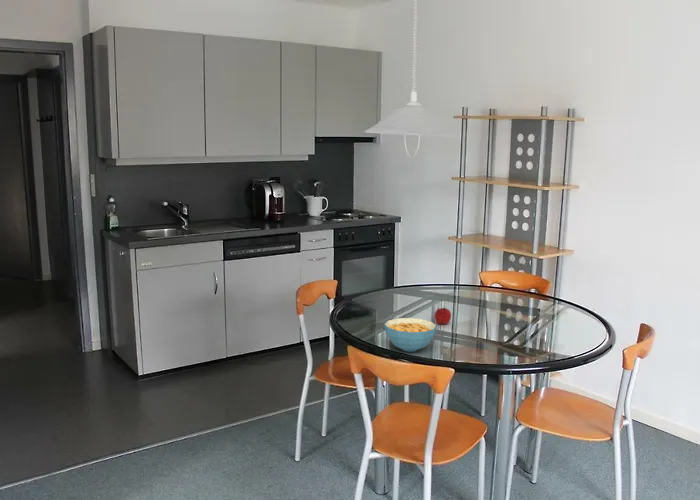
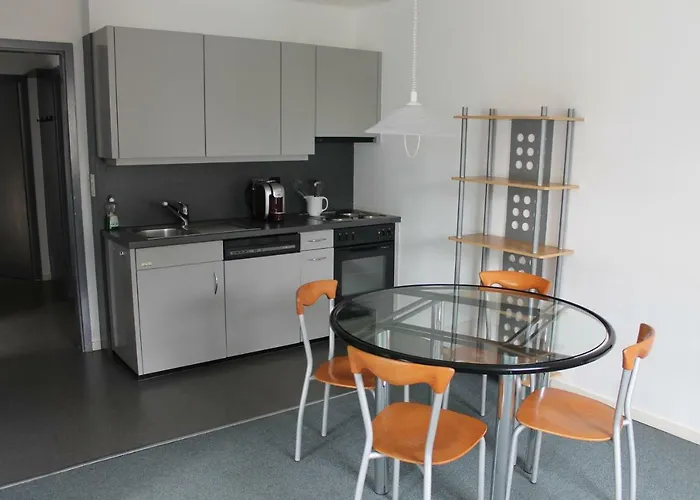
- cereal bowl (409, 337)
- apple (442, 314)
